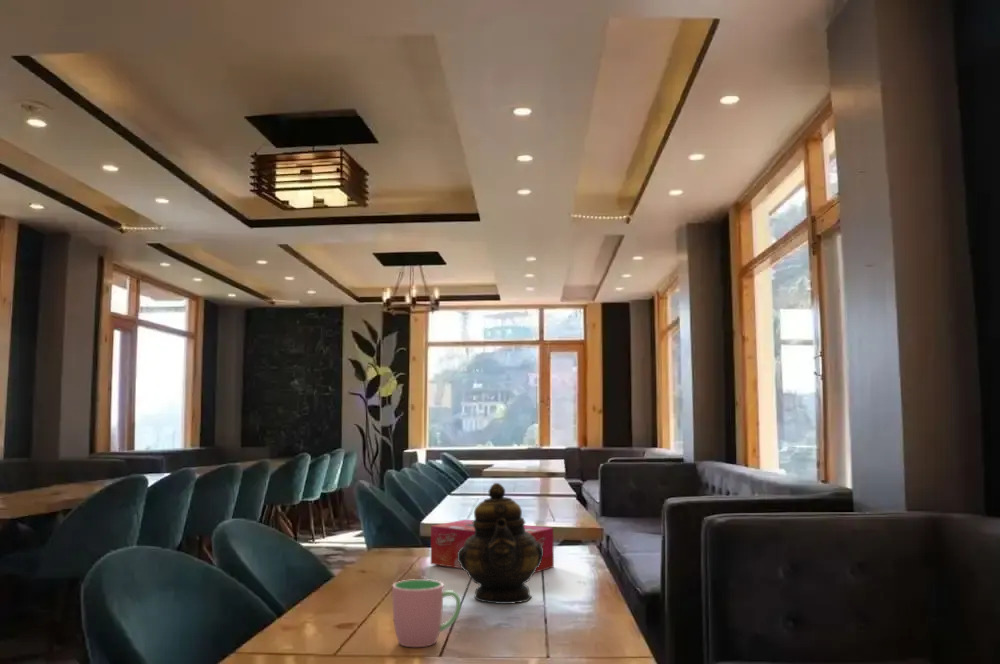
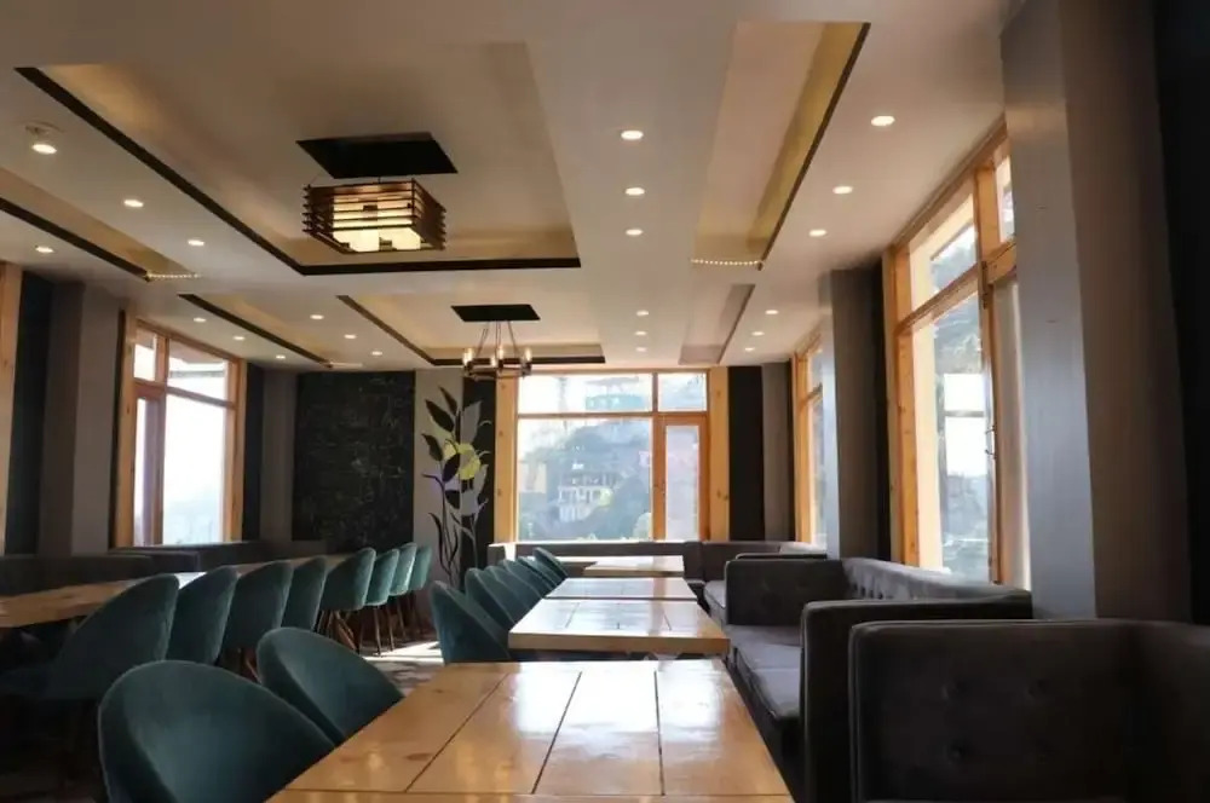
- cup (426, 612)
- tissue box (474, 533)
- teapot (500, 539)
